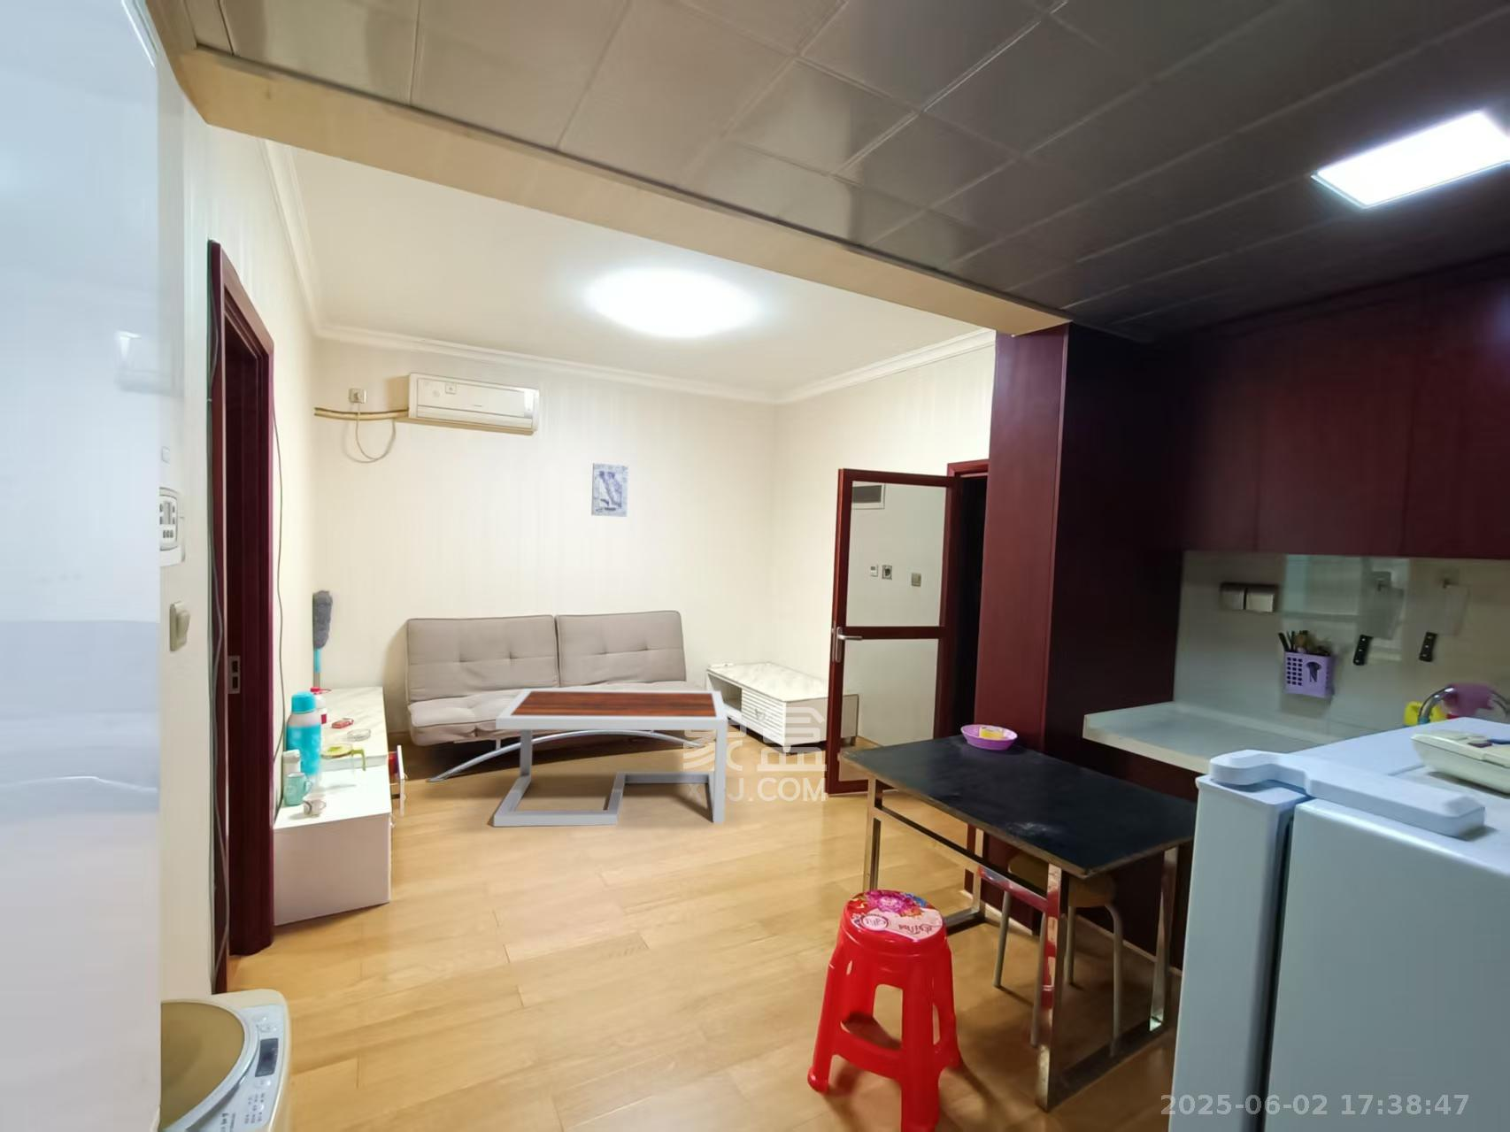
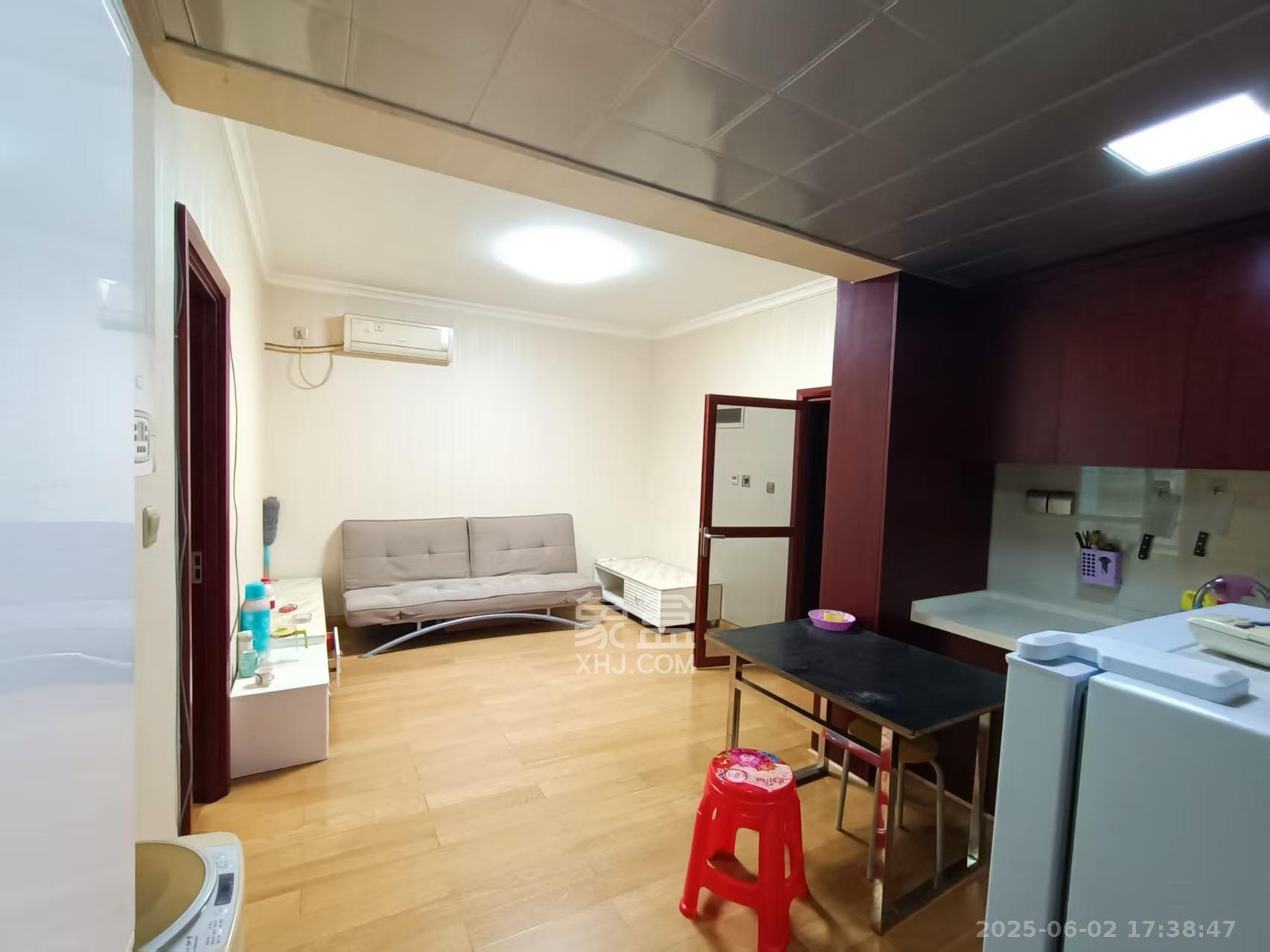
- coffee table (618, 771)
- wall art (610, 490)
